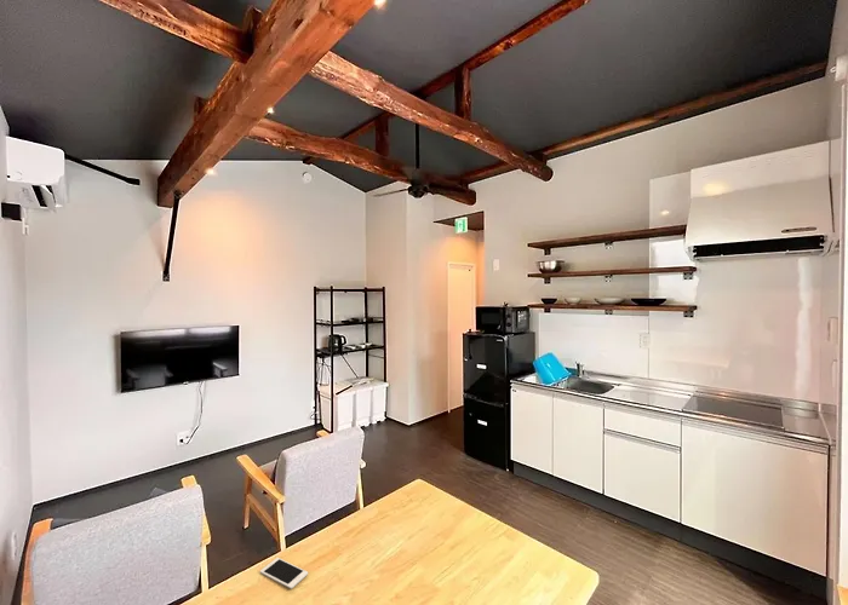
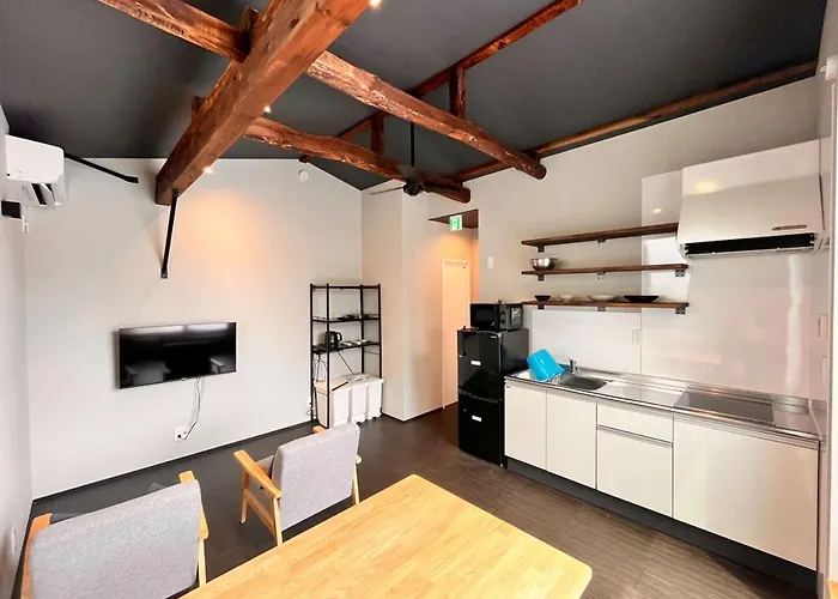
- cell phone (283, 572)
